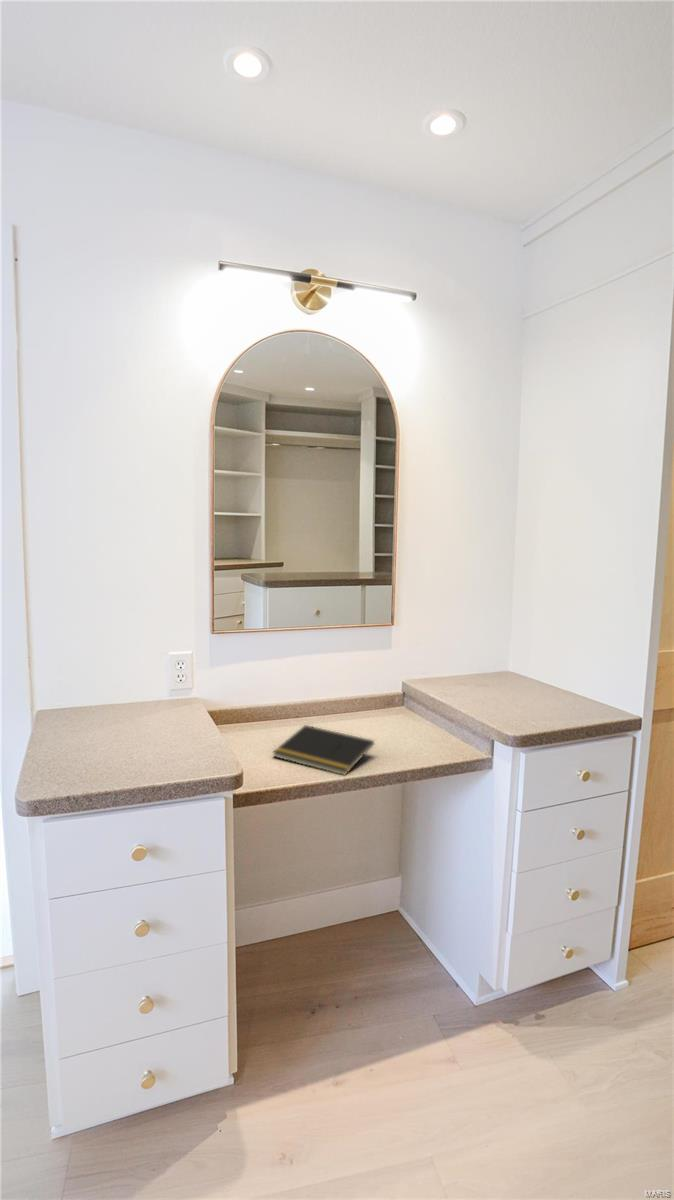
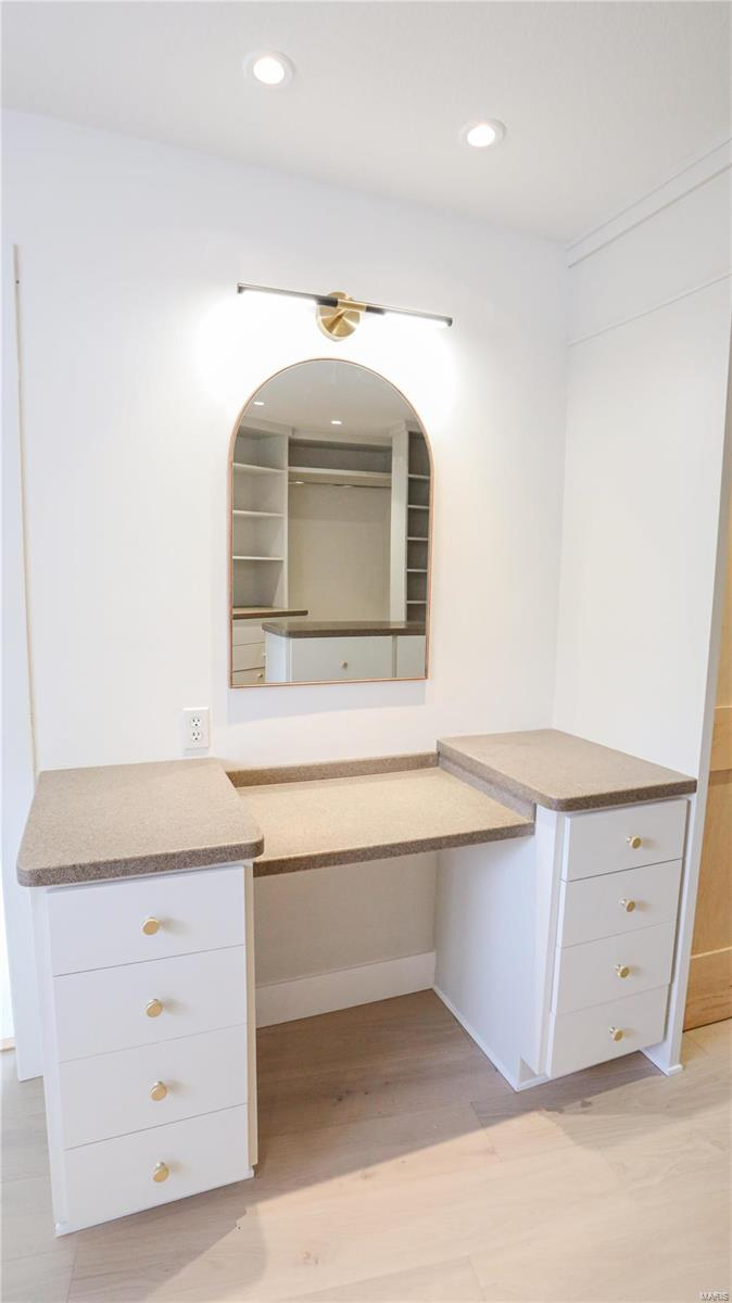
- notepad (323, 748)
